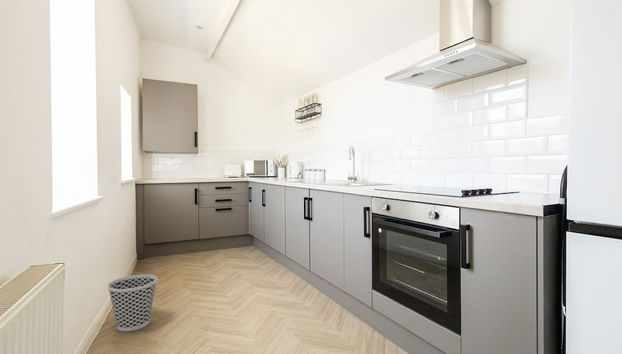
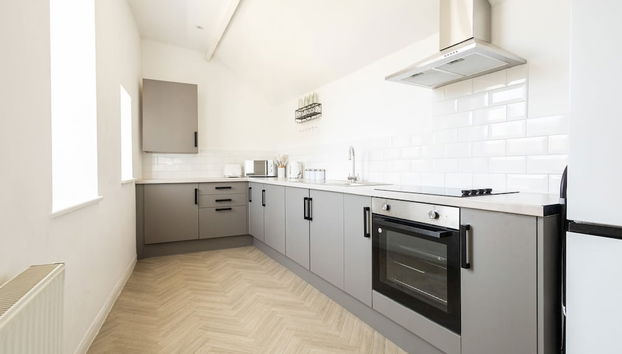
- wastebasket (133, 302)
